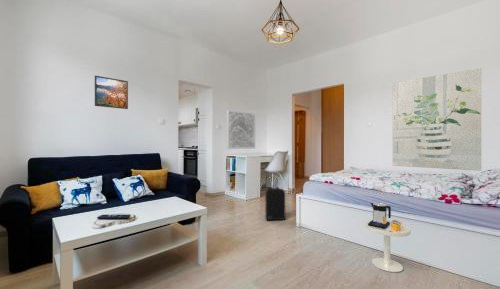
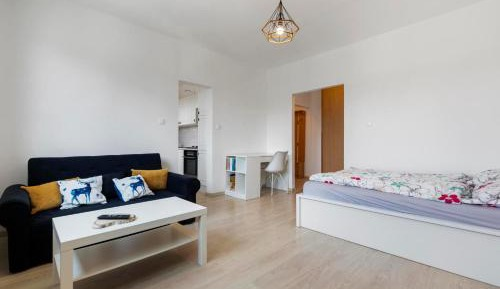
- backpack (274, 201)
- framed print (111, 93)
- wall art (432, 122)
- side table (387, 235)
- wall art (241, 130)
